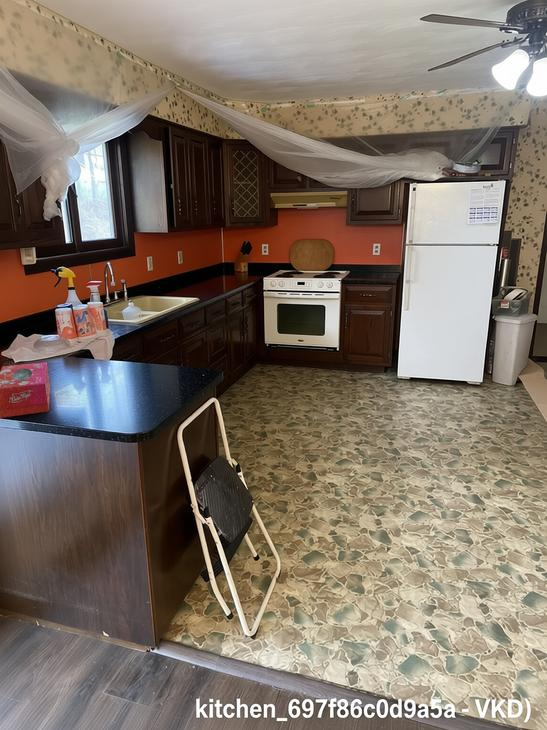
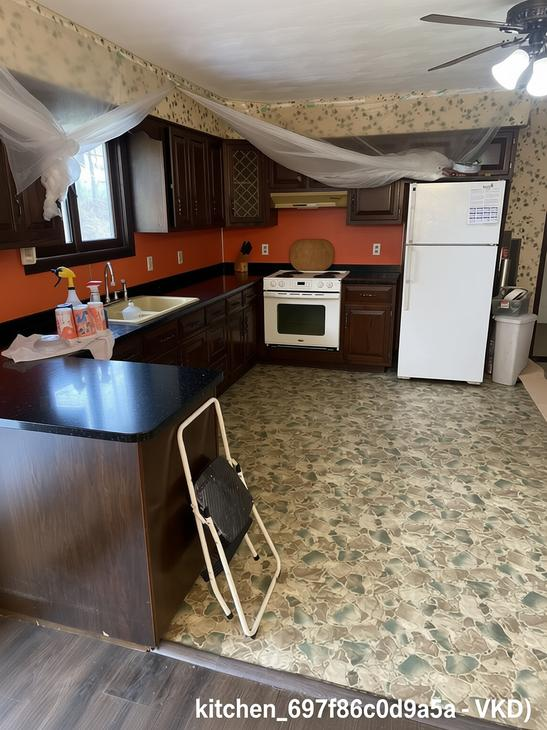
- tissue box (24, 387)
